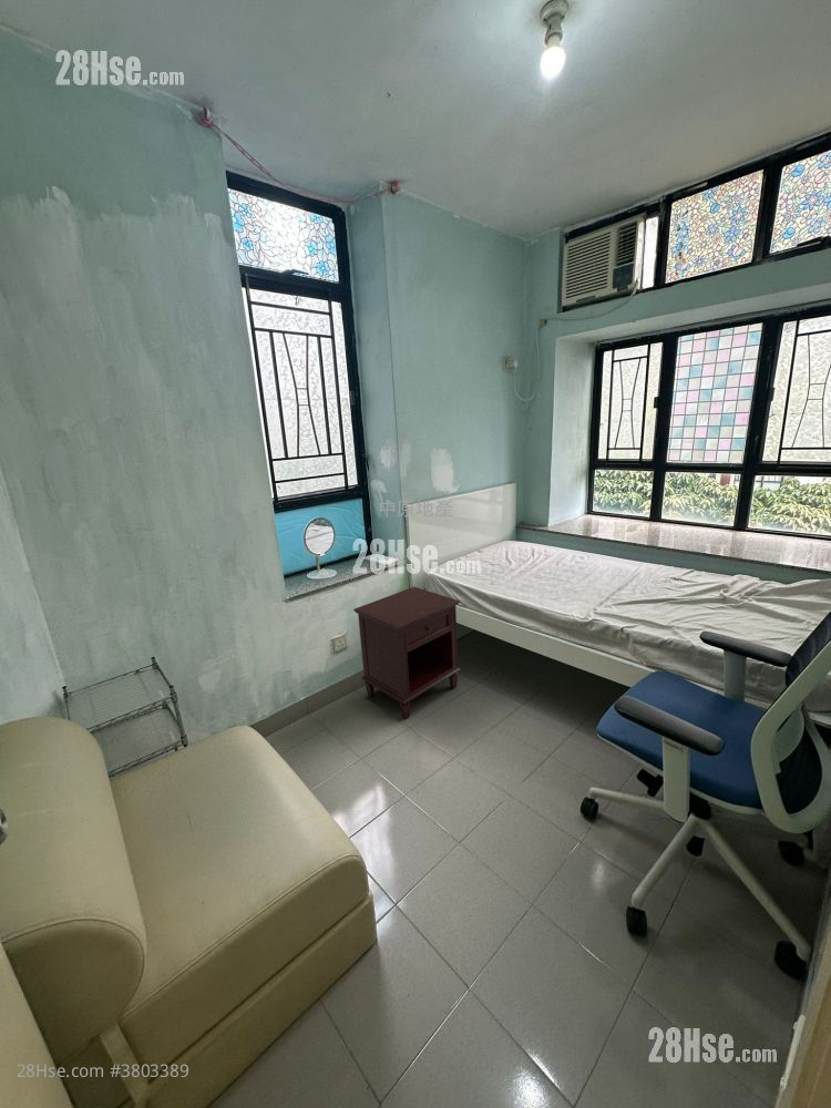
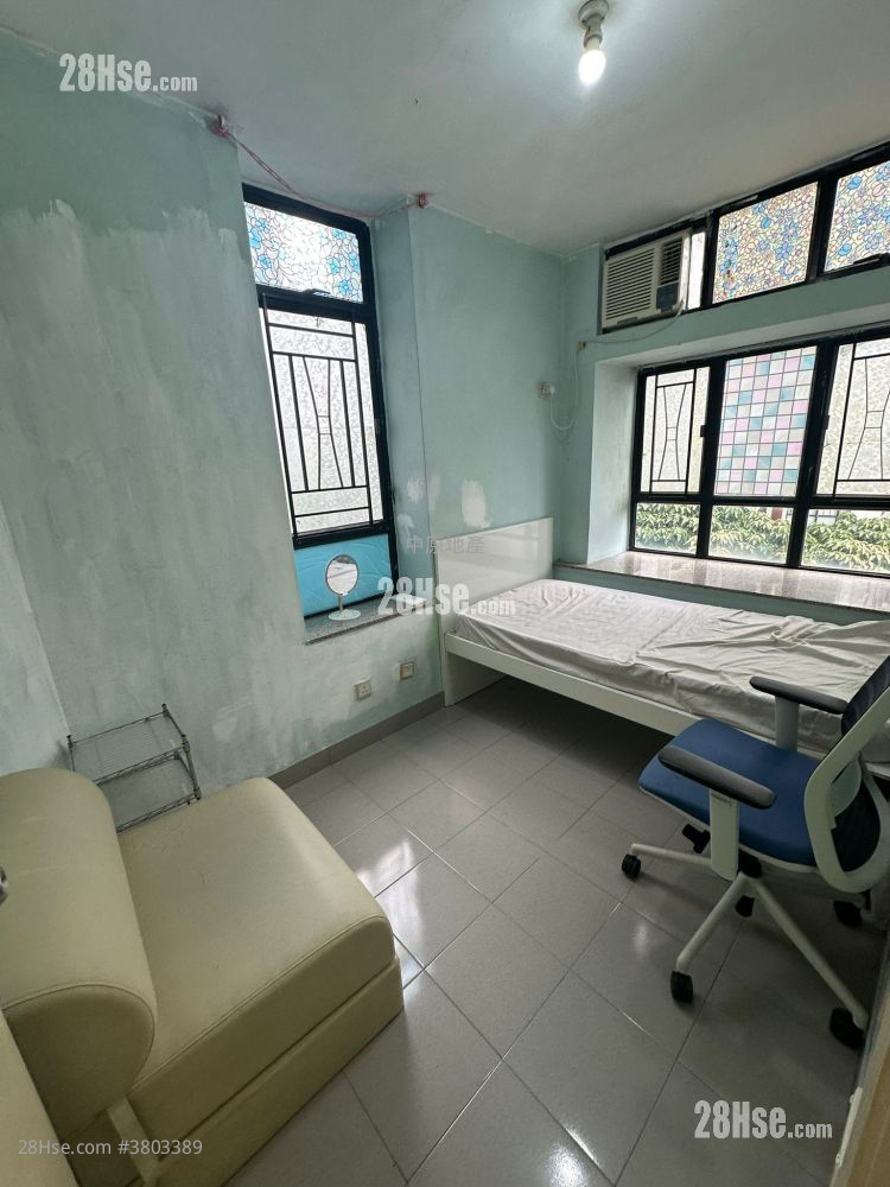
- nightstand (409, 648)
